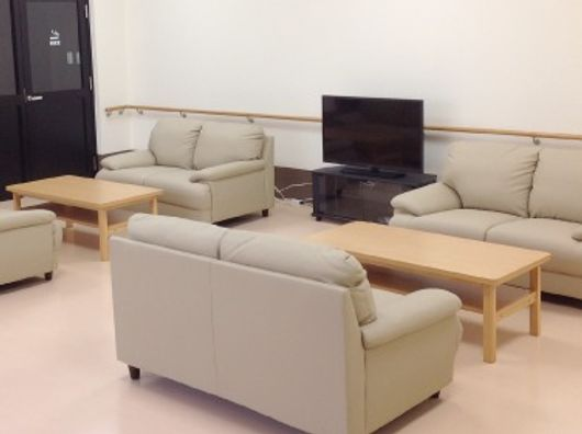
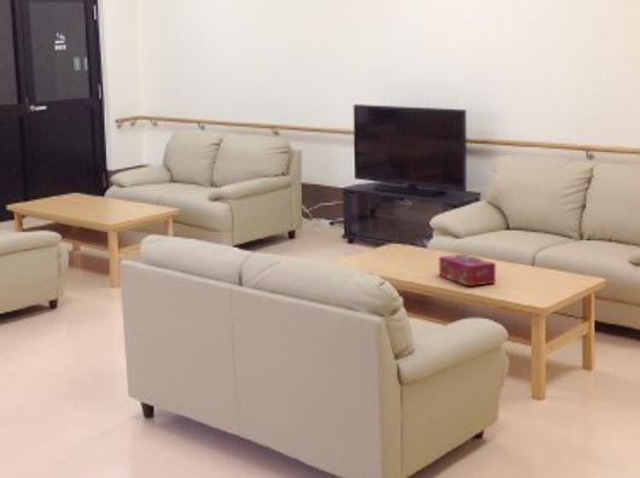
+ tissue box (466, 269)
